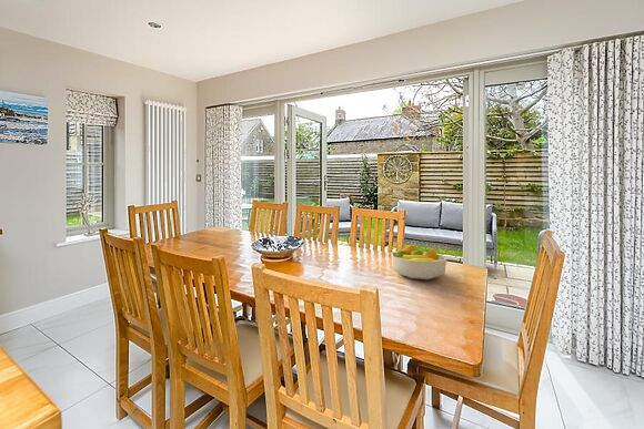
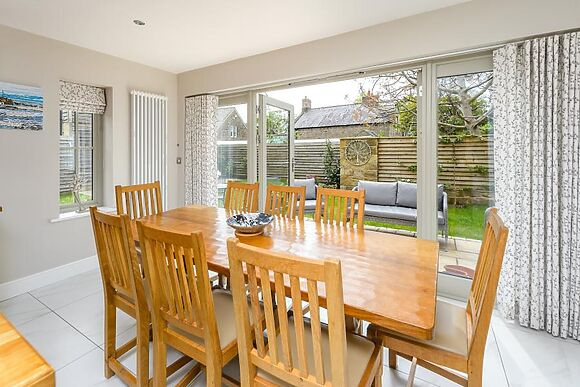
- fruit bowl (416, 261)
